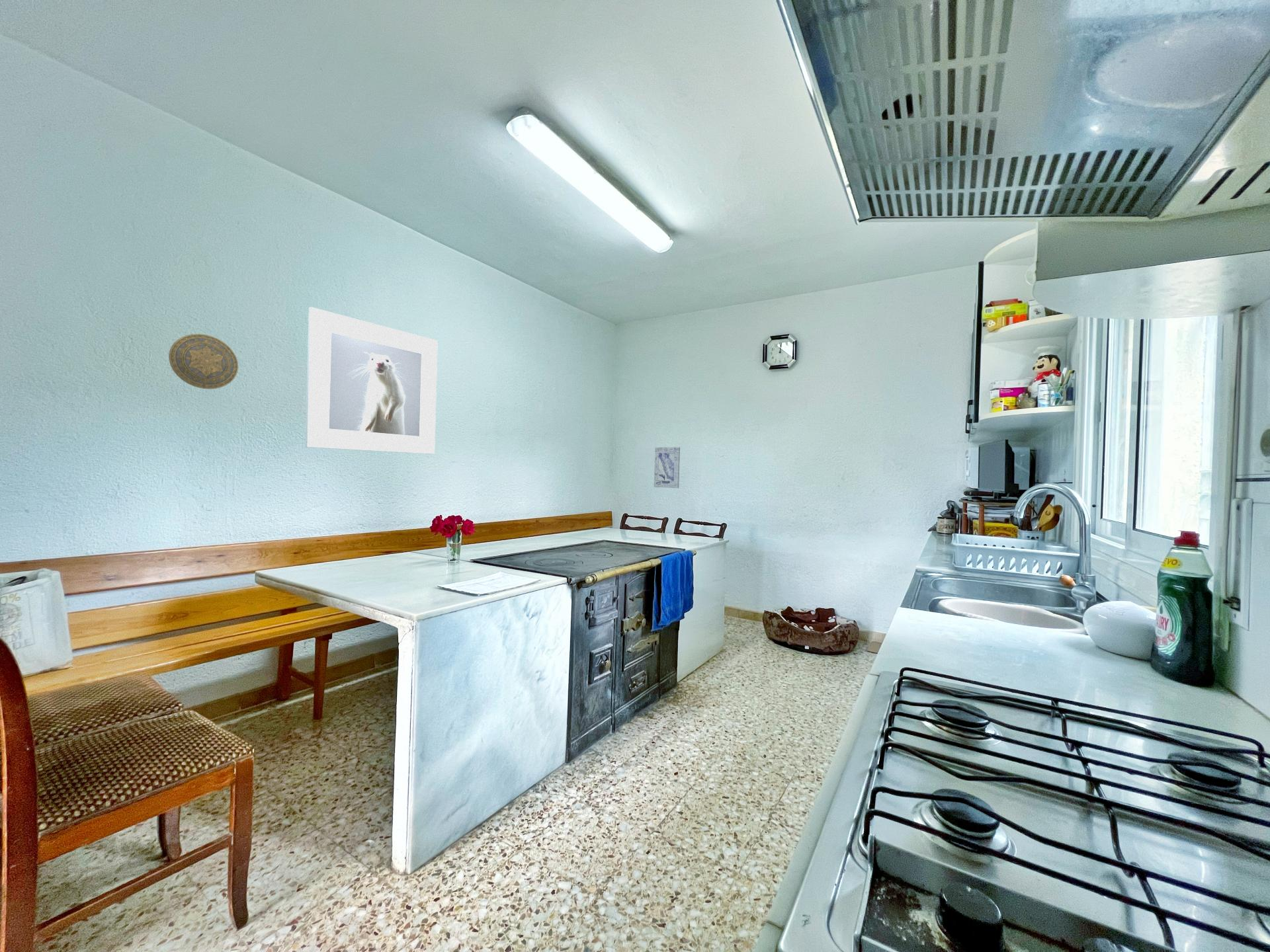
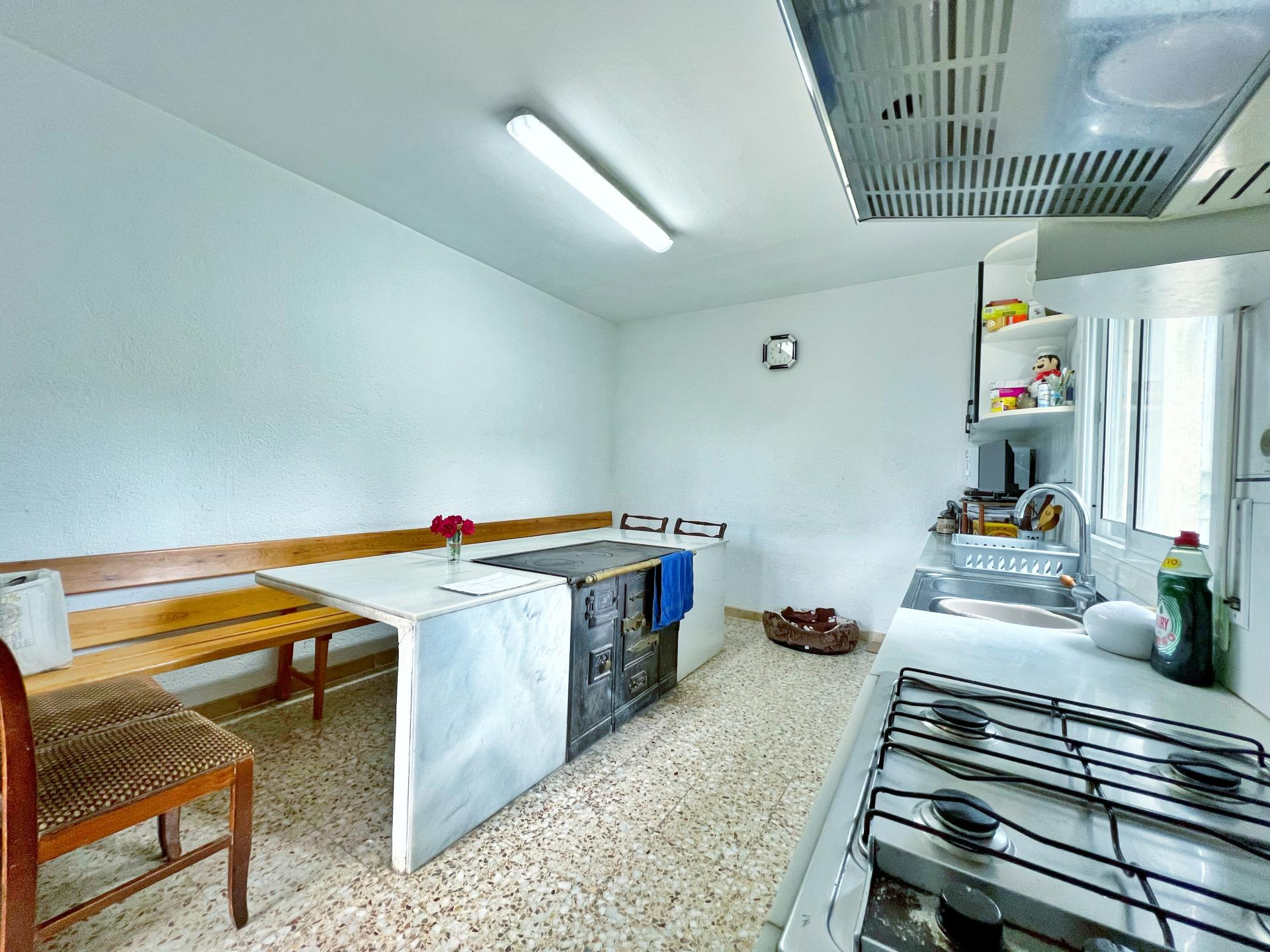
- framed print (378, 388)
- decorative plate (206, 361)
- wall art (667, 467)
